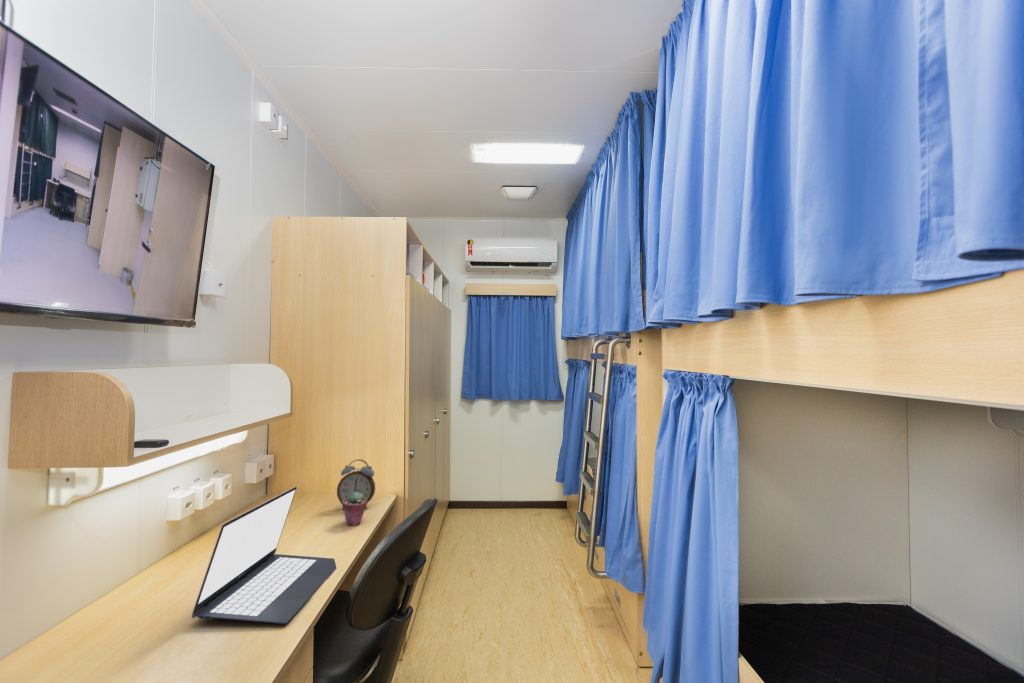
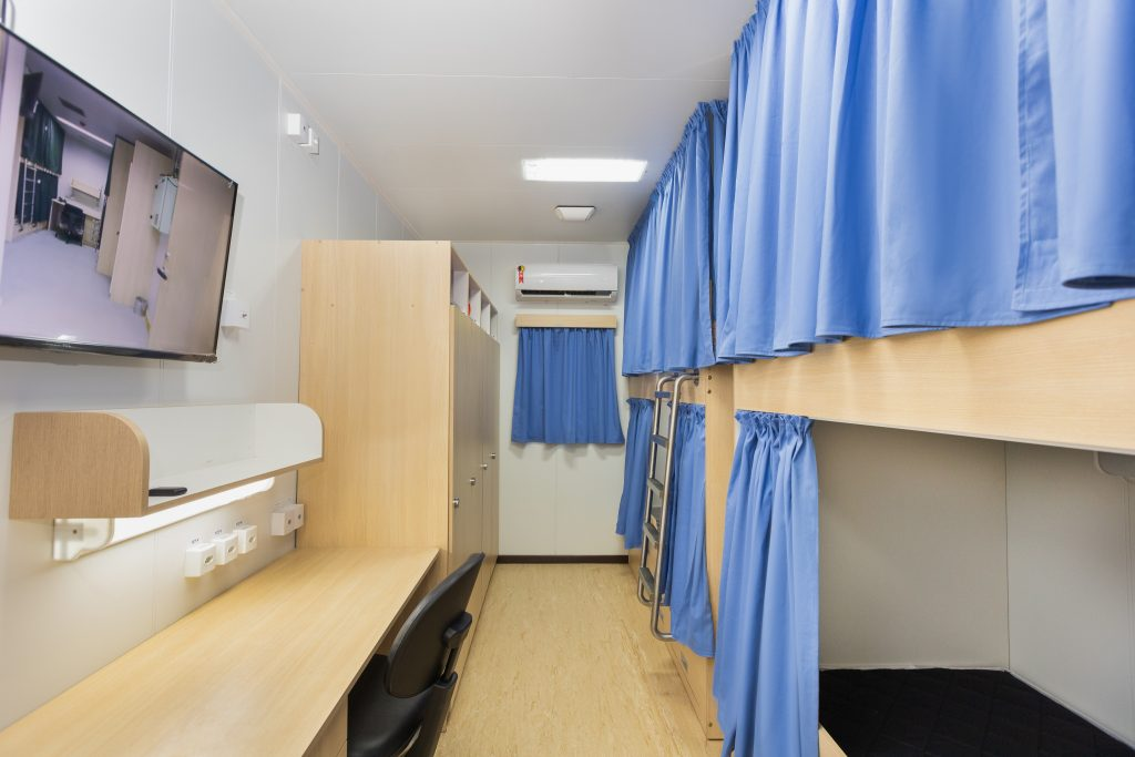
- laptop (278, 542)
- potted succulent (354, 507)
- alarm clock (357, 483)
